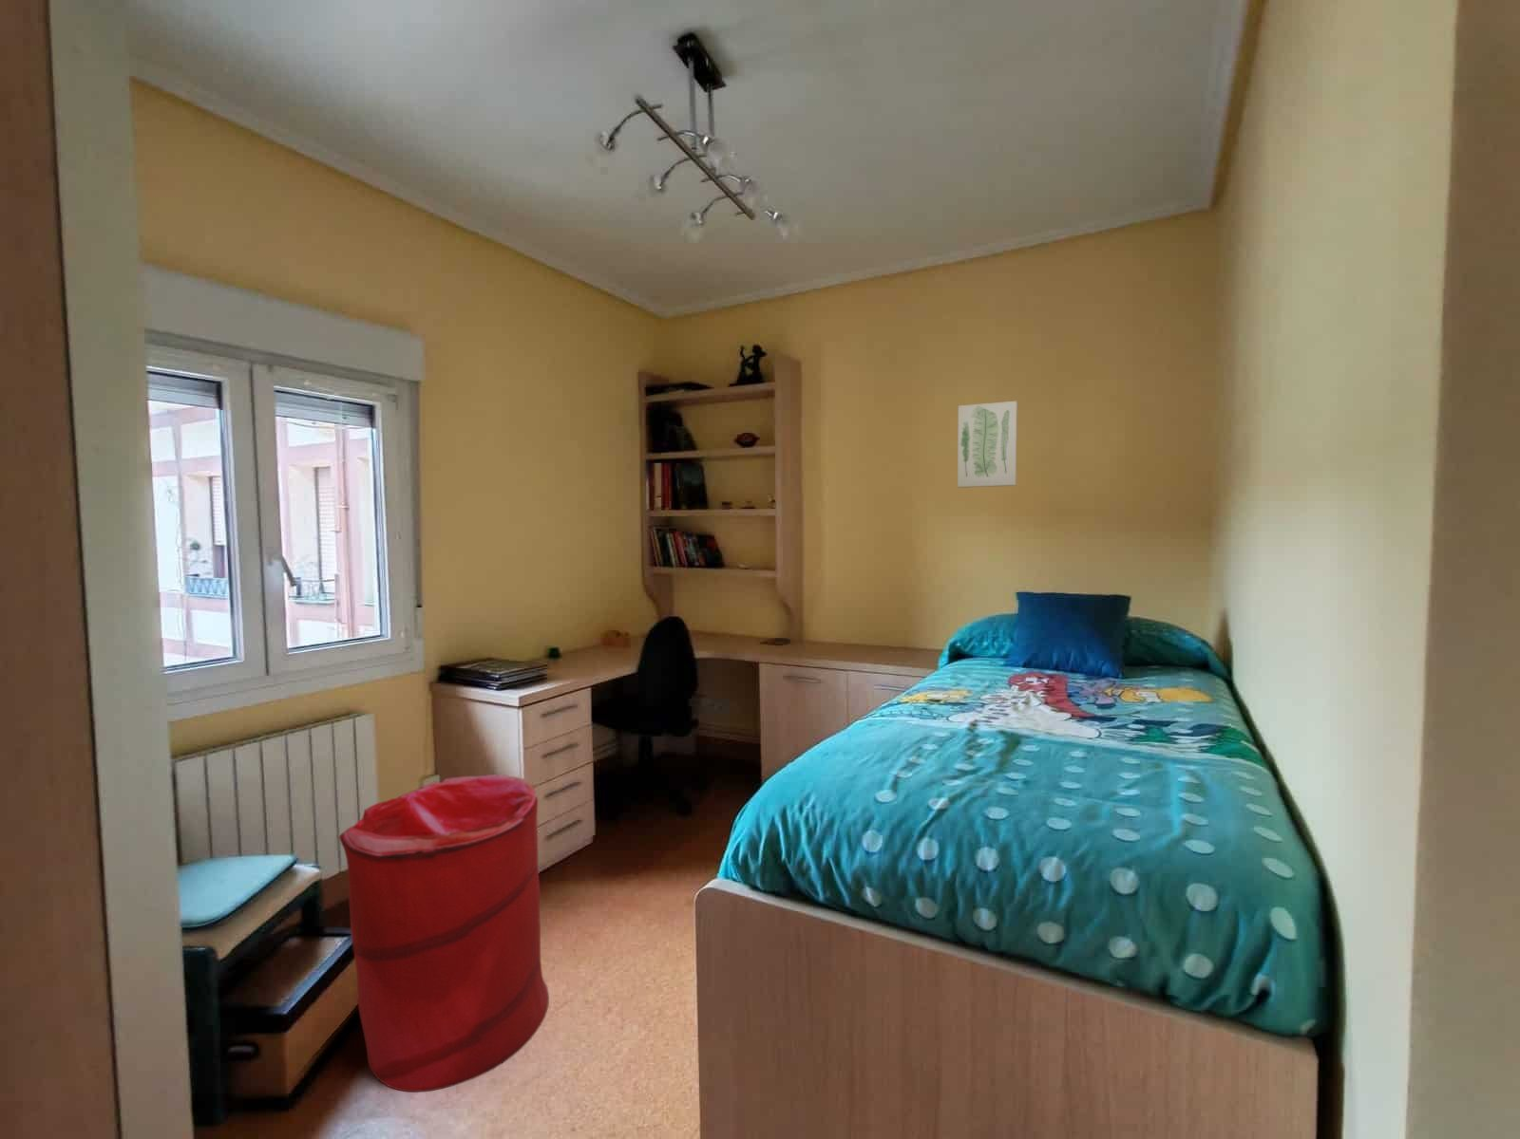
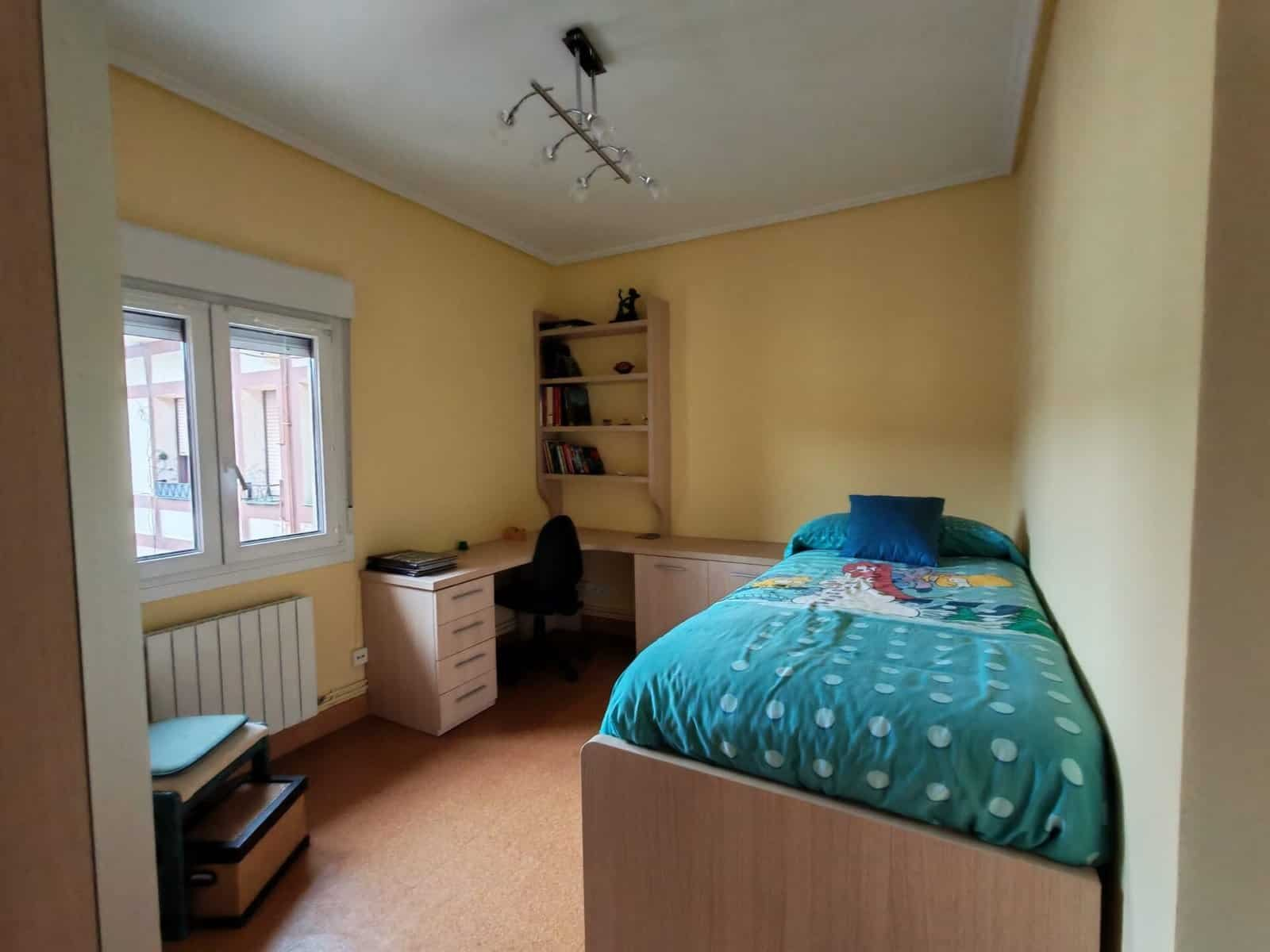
- laundry hamper (449, 912)
- wall art (986, 445)
